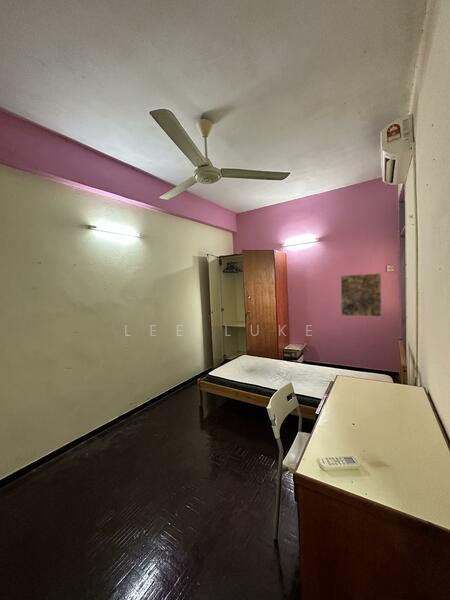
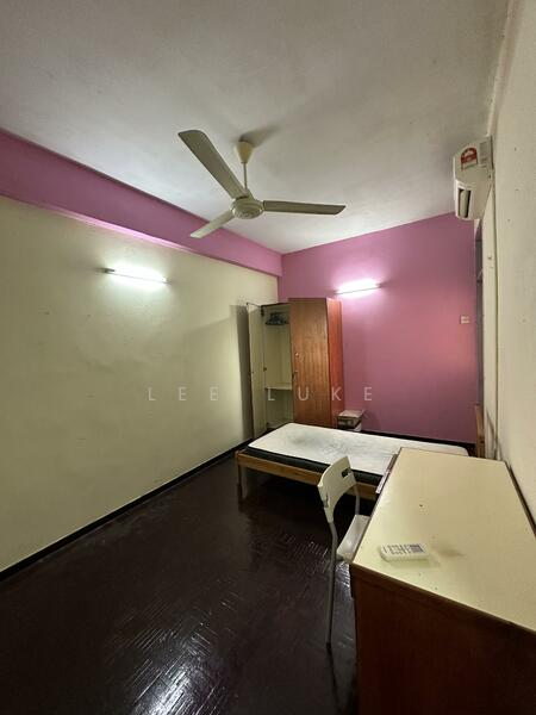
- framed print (360, 295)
